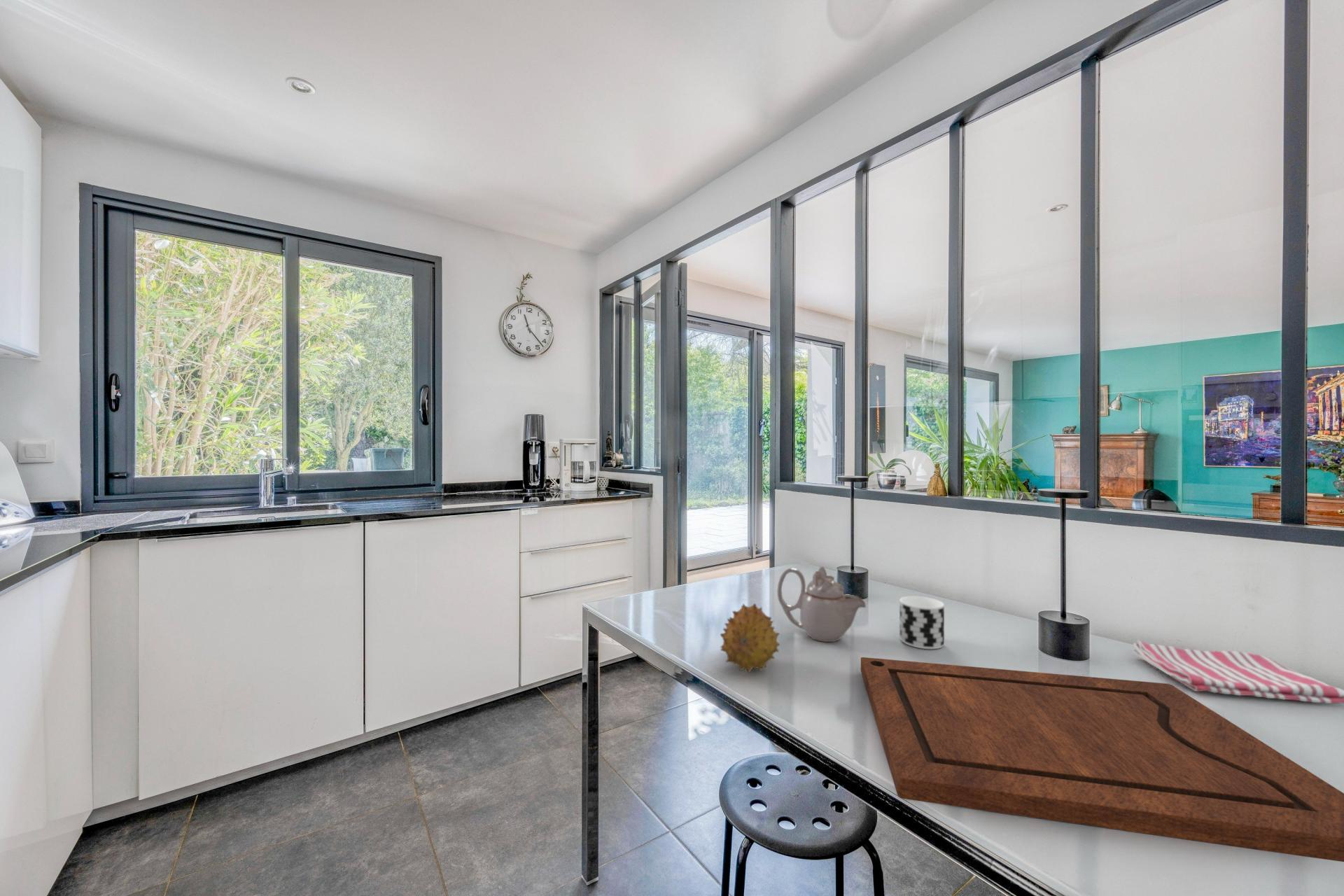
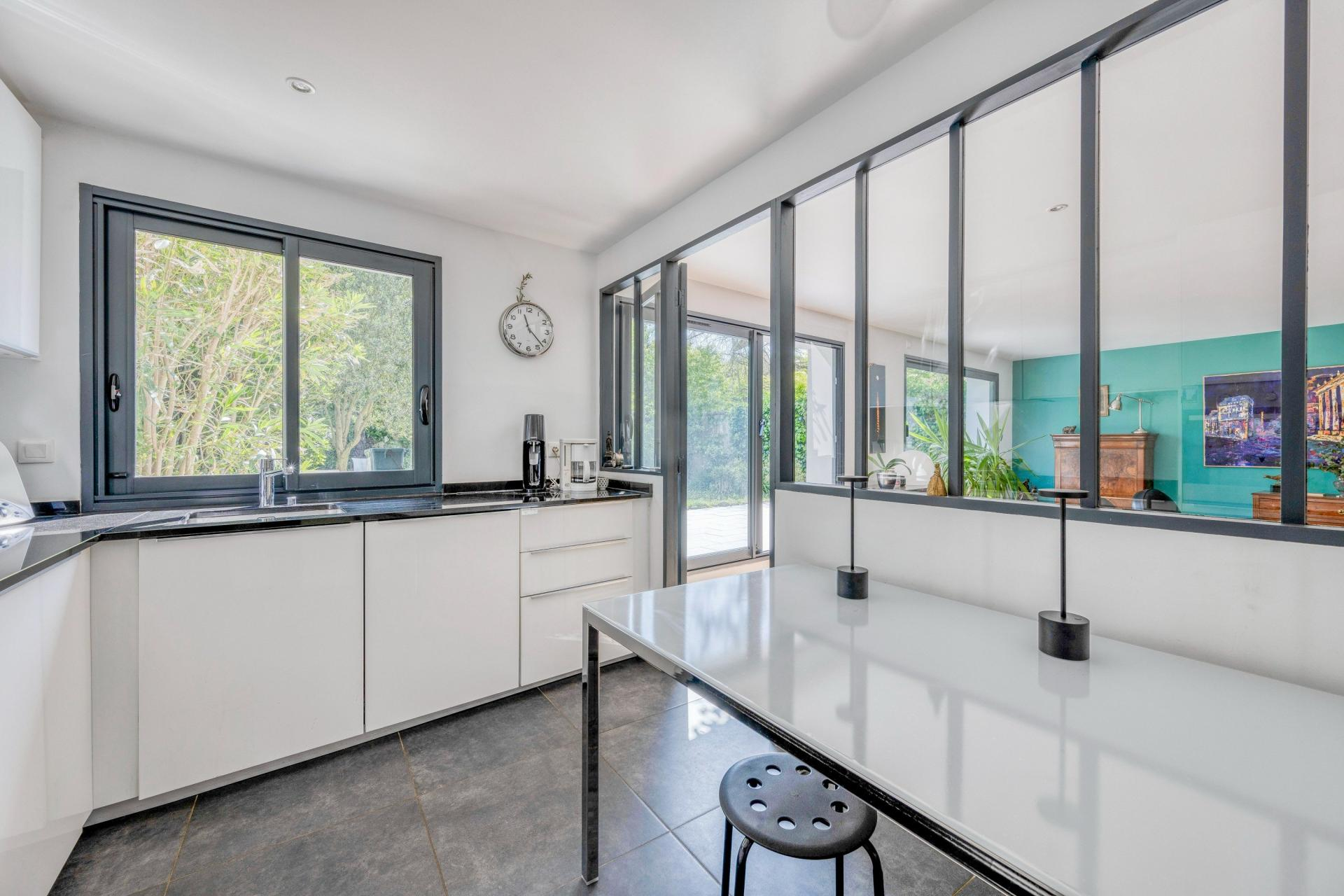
- dish towel (1233, 670)
- cup (920, 620)
- cutting board (1056, 732)
- teapot (820, 602)
- fruit (749, 637)
